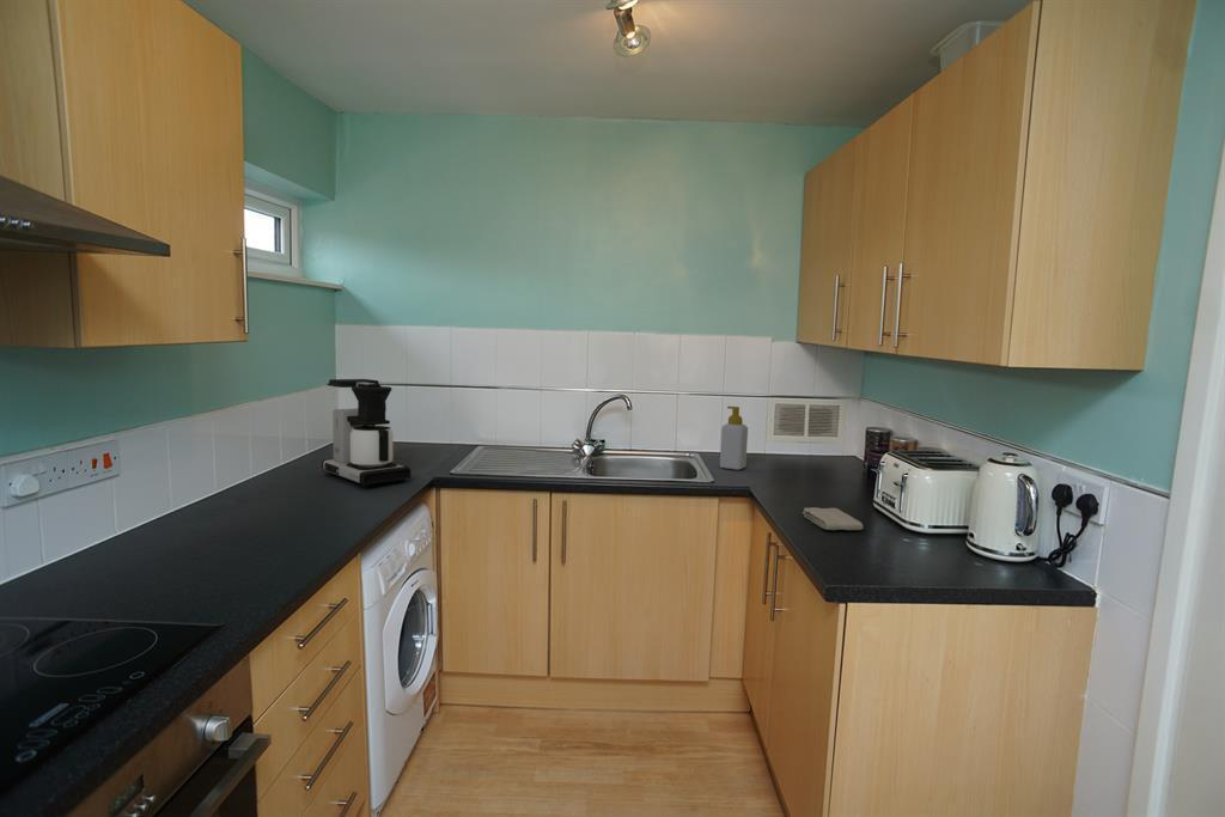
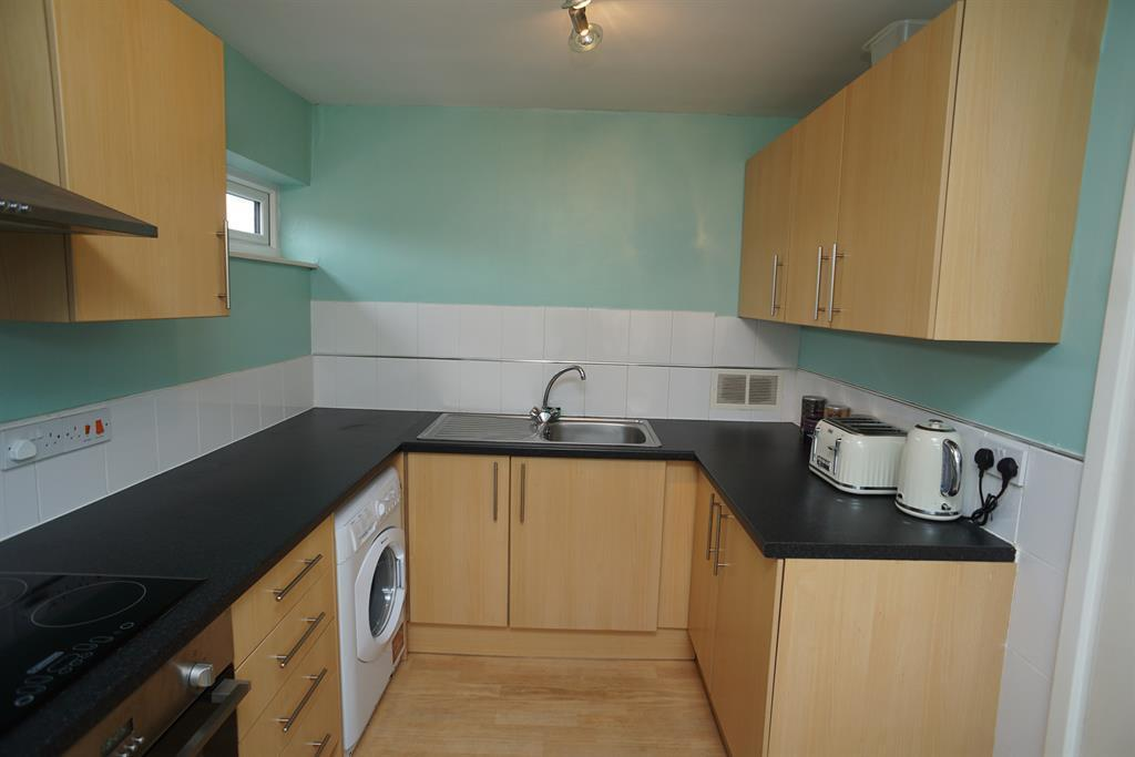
- washcloth (830, 518)
- soap bottle (733, 437)
- coffee maker (365, 429)
